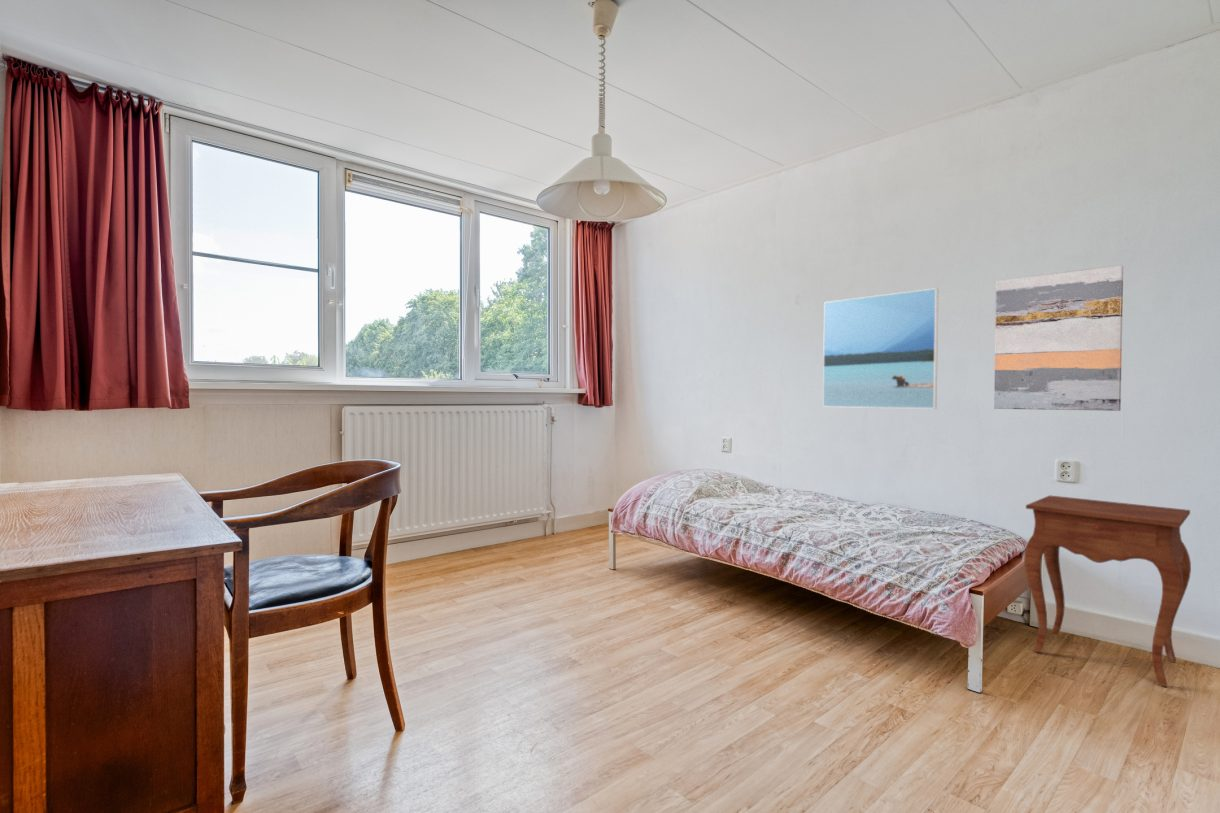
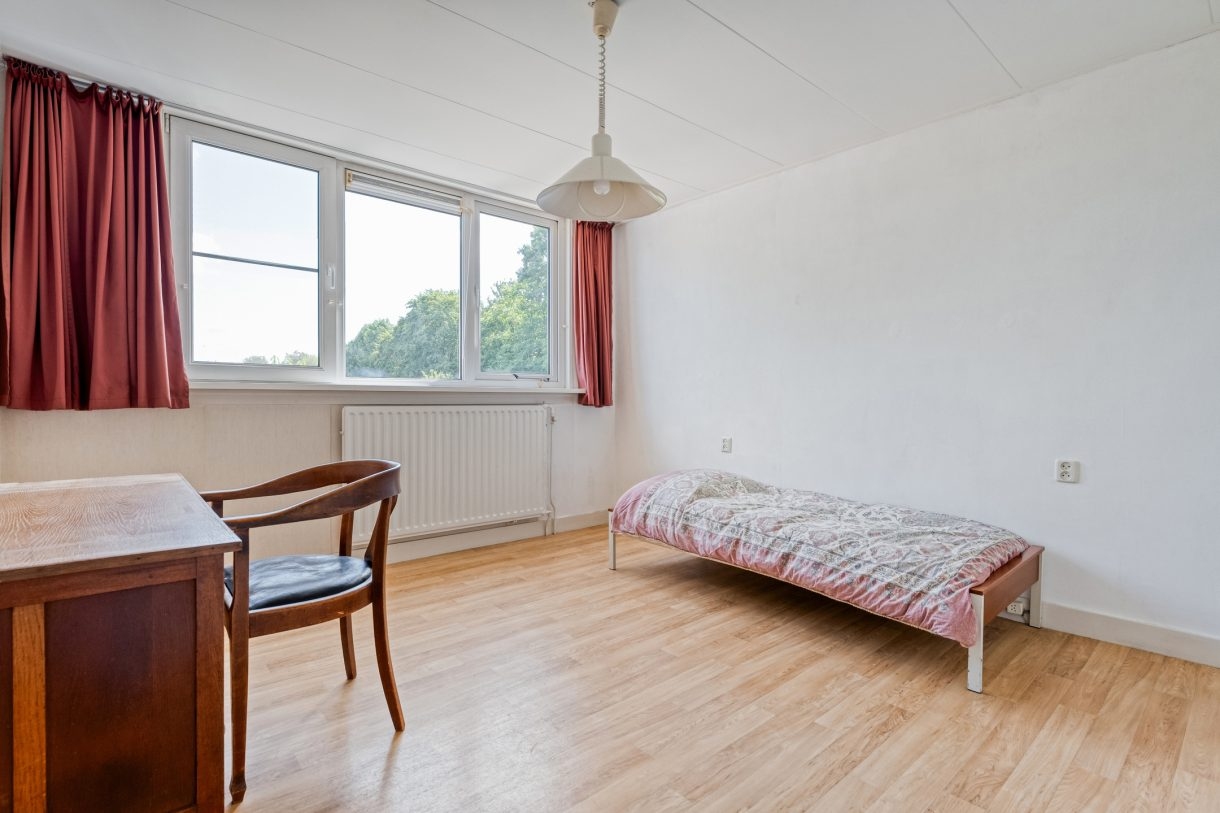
- wall art (1054, 341)
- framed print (876, 351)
- side table (1102, 562)
